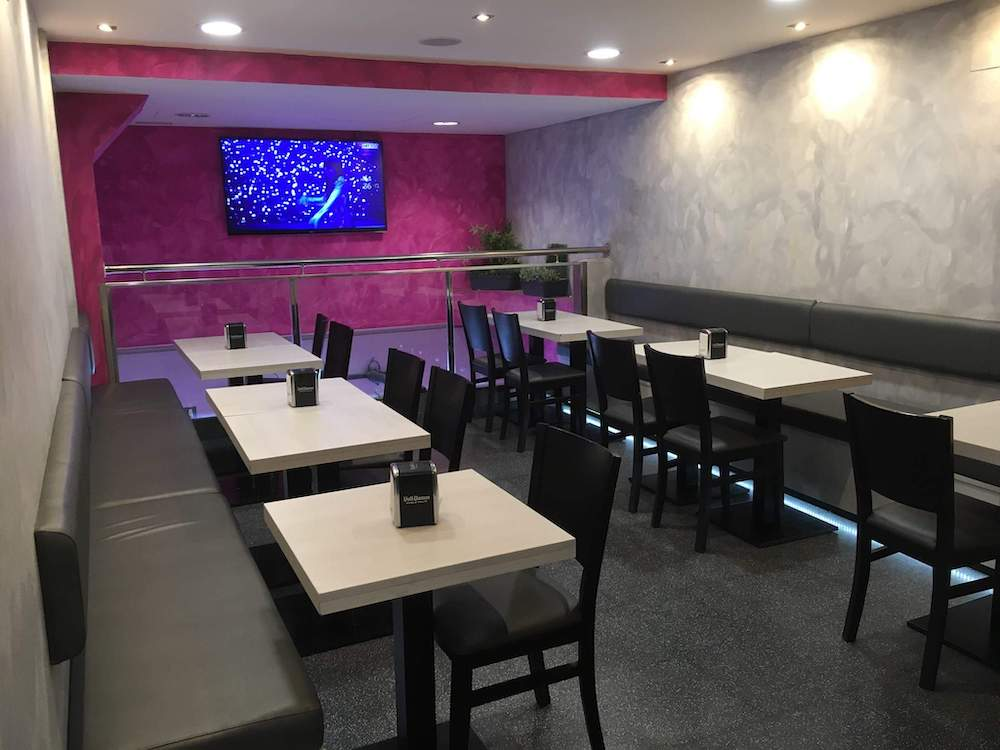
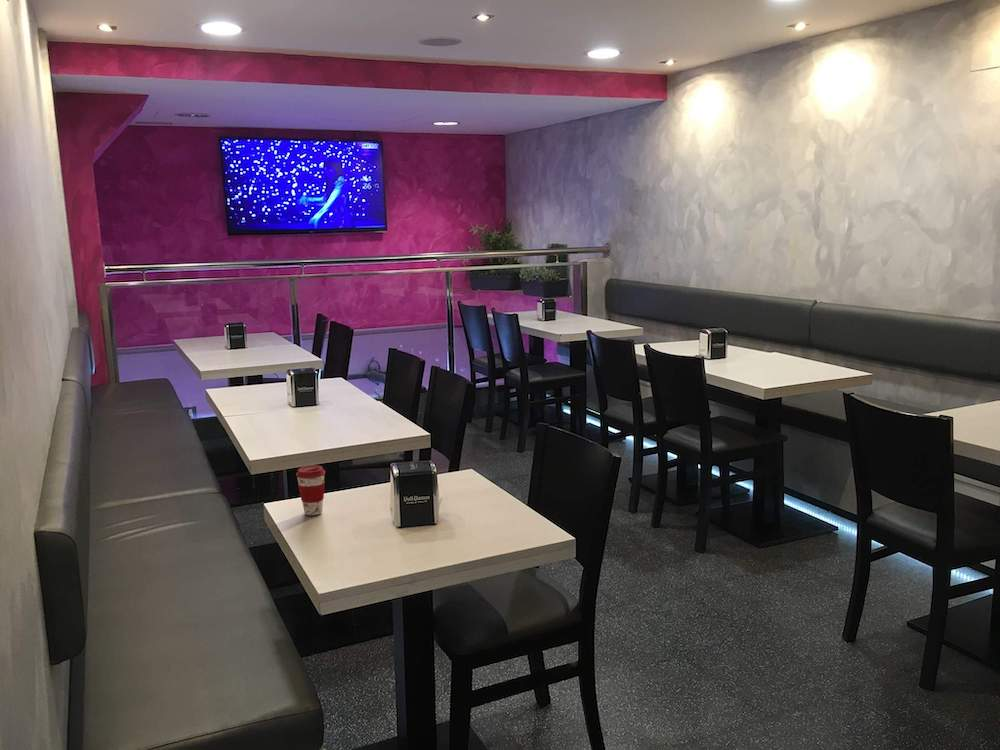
+ coffee cup (311, 490)
